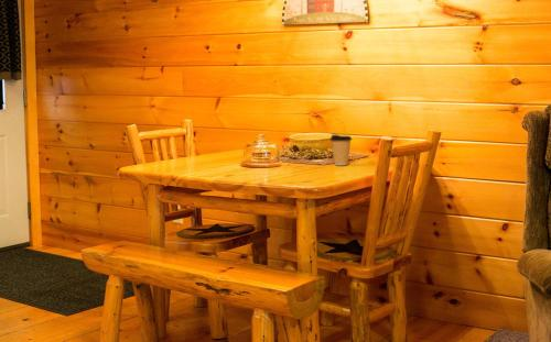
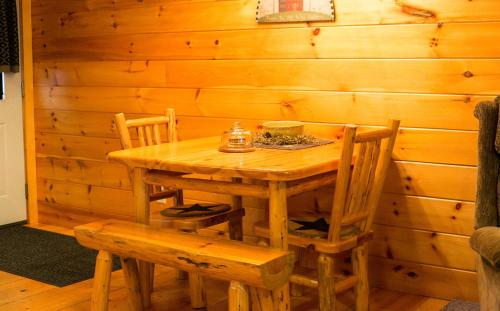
- coffee cup (341, 150)
